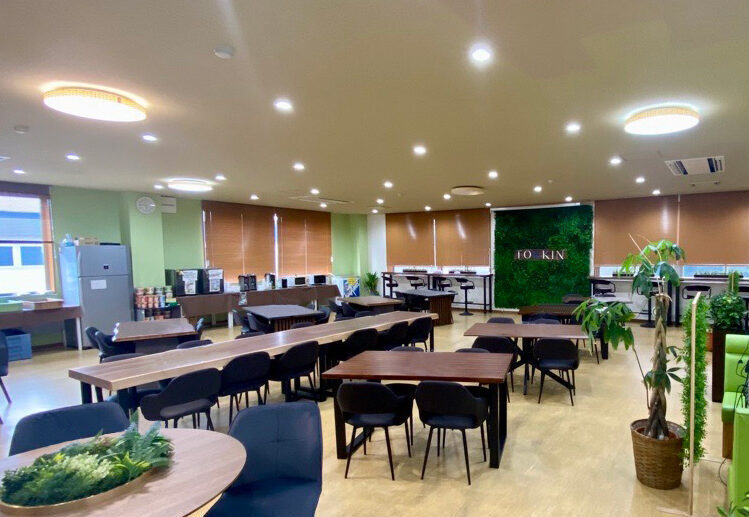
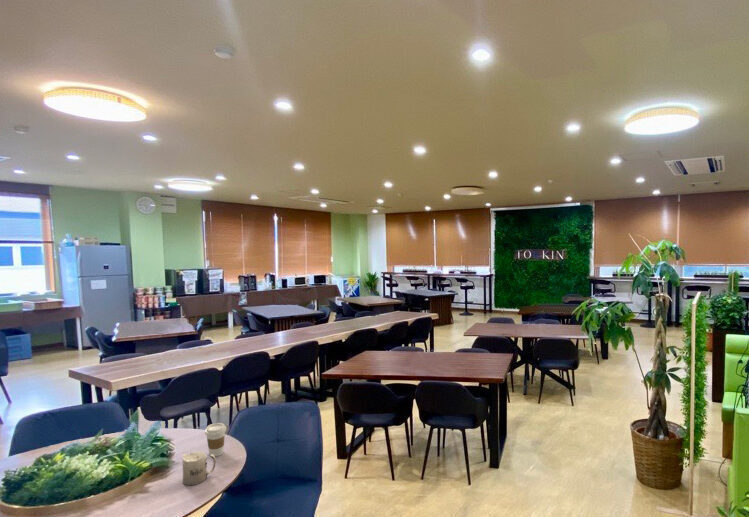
+ mug (198, 466)
+ coffee cup (215, 439)
